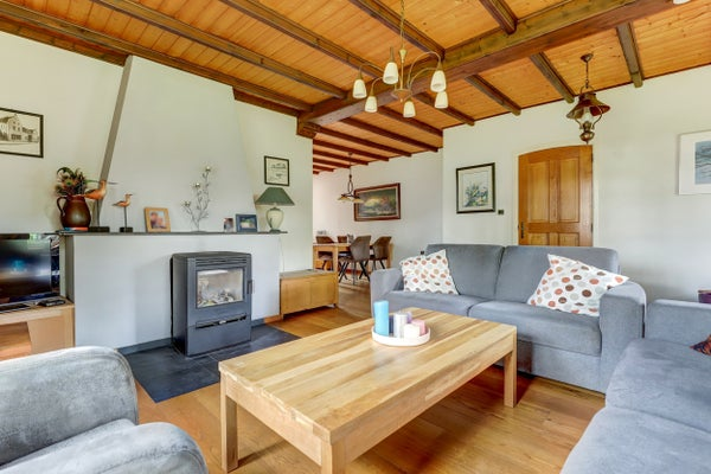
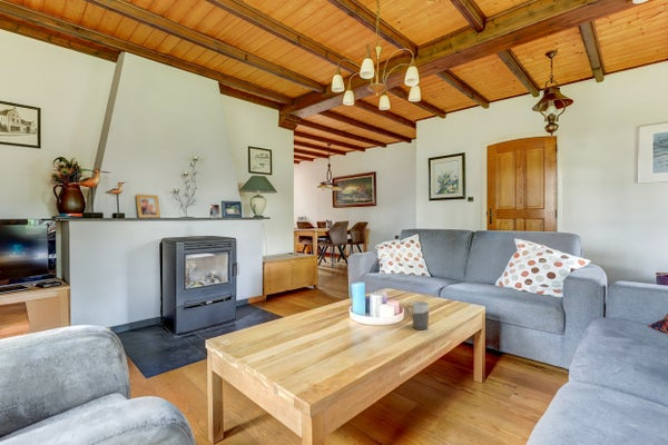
+ mug (416, 314)
